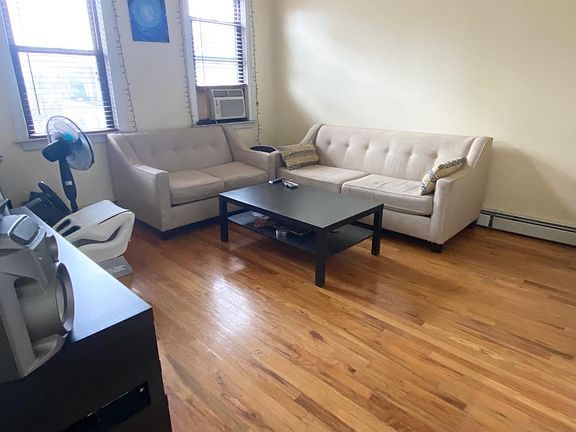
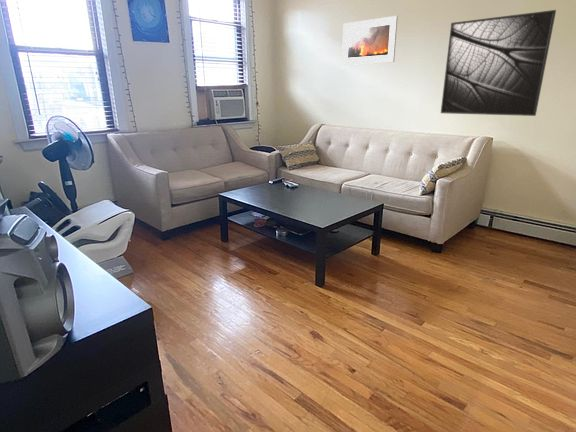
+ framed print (491, 67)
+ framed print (368, 42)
